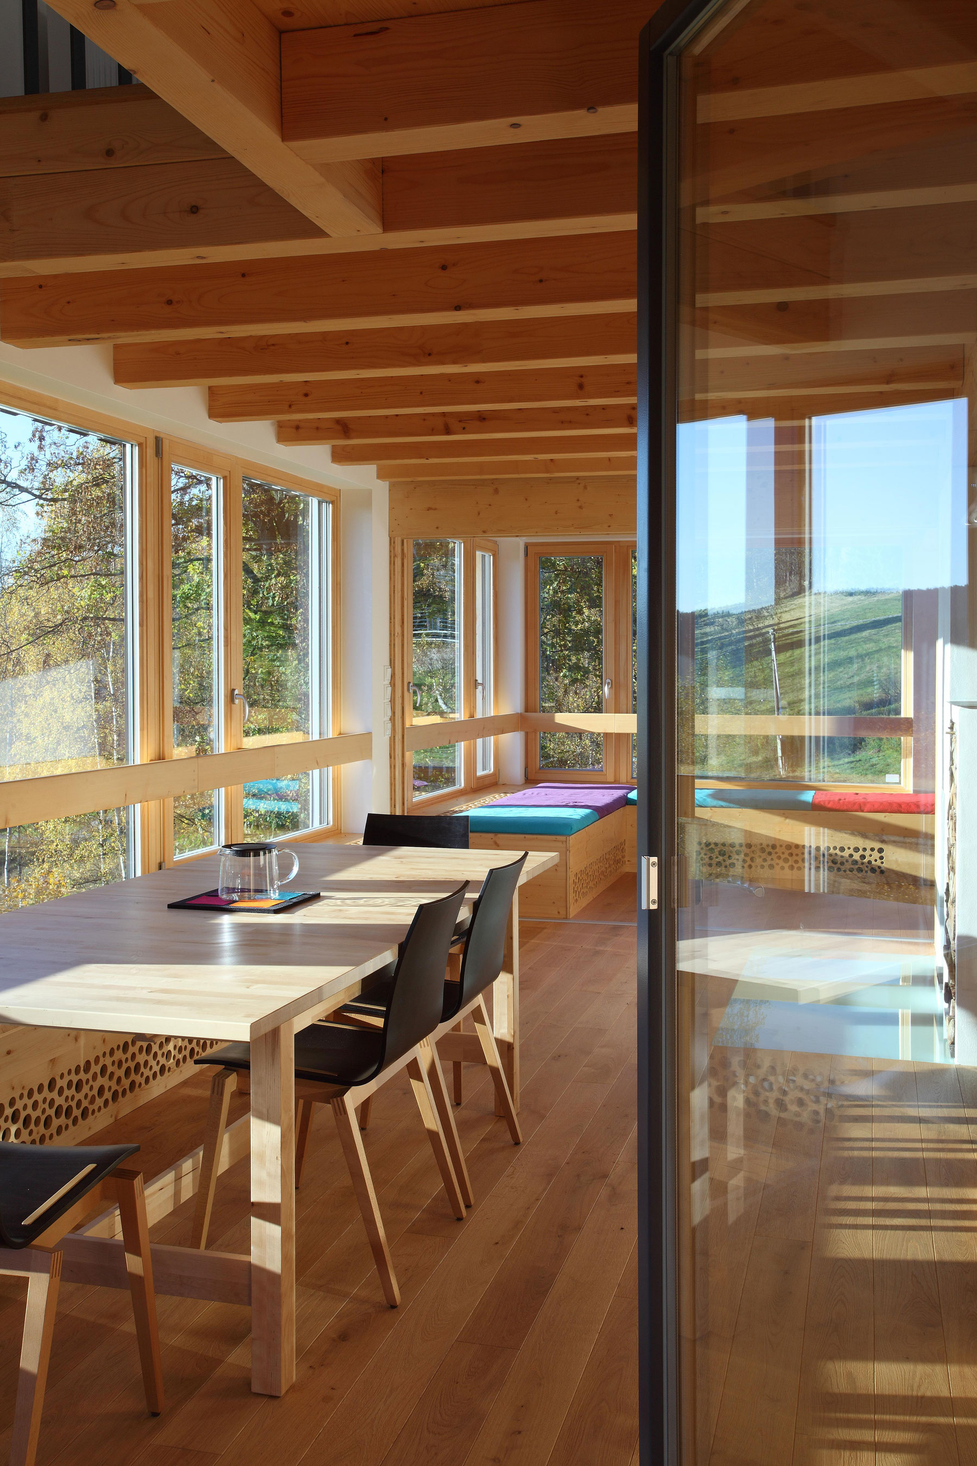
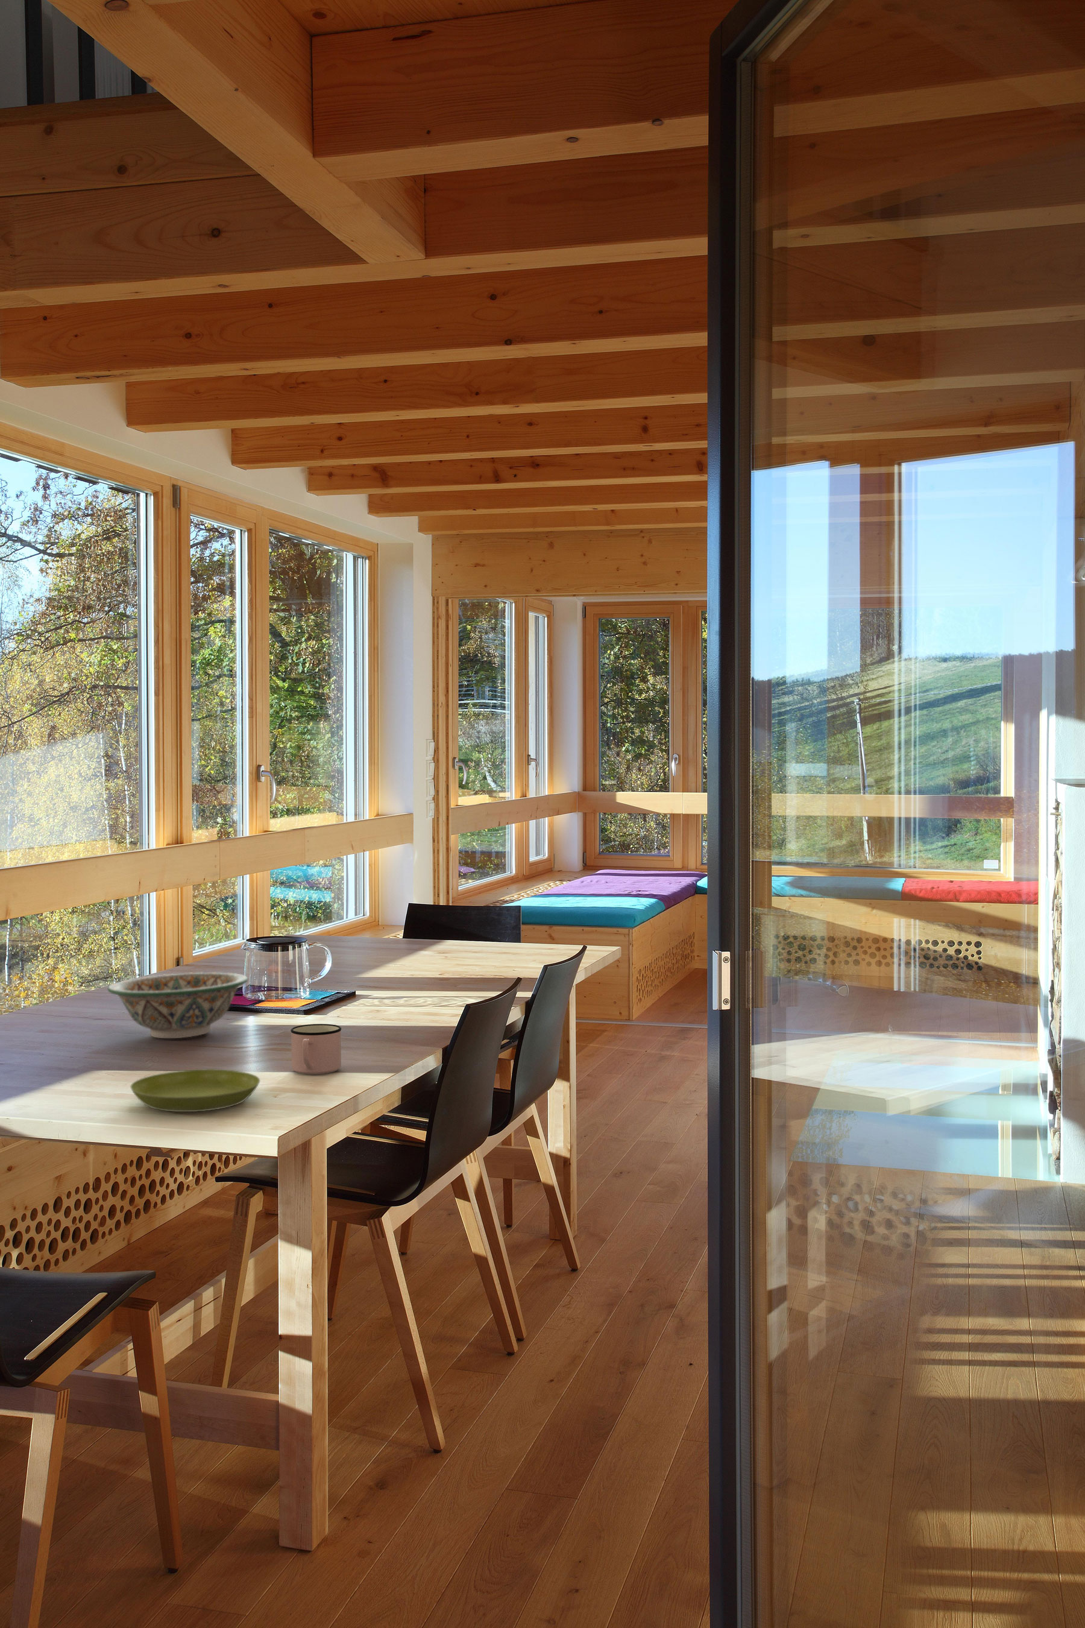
+ saucer (196, 1091)
+ decorative bowl (178, 1007)
+ mug (314, 1050)
